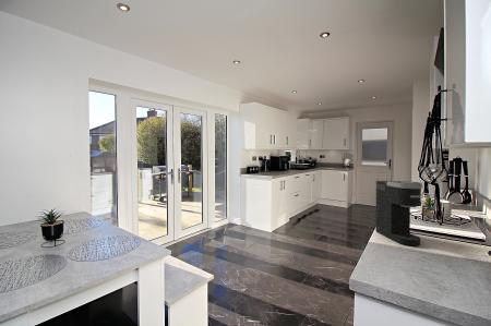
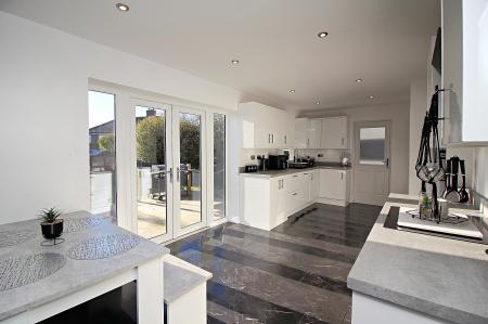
- coffee maker (396, 208)
